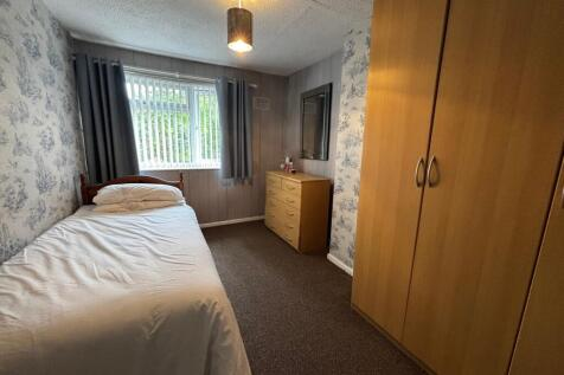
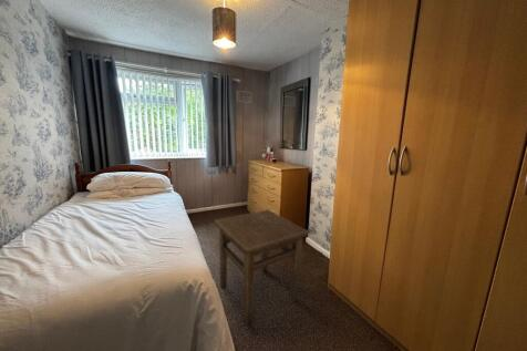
+ side table (259, 260)
